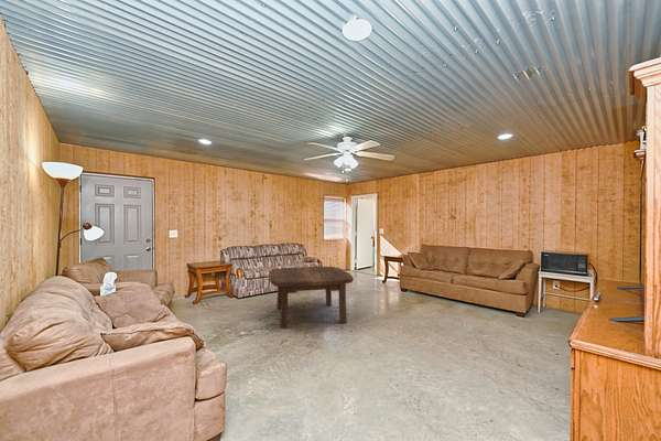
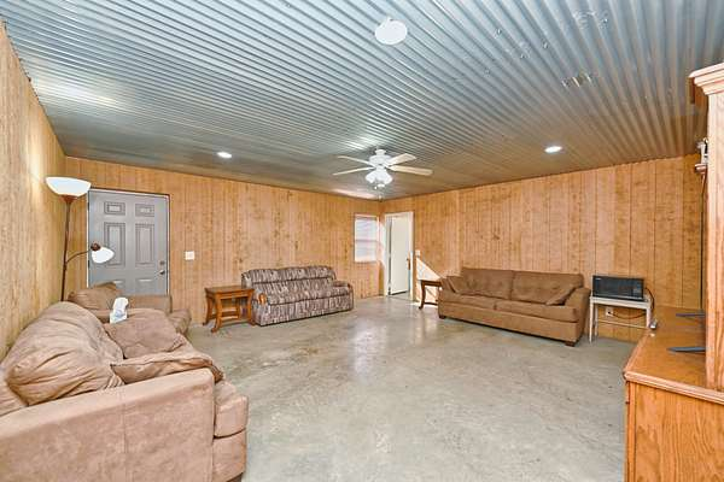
- coffee table (308, 289)
